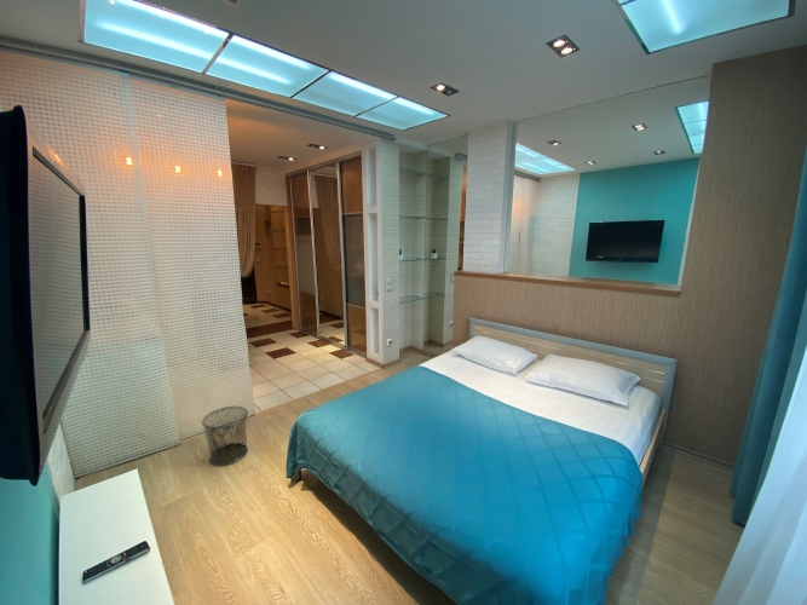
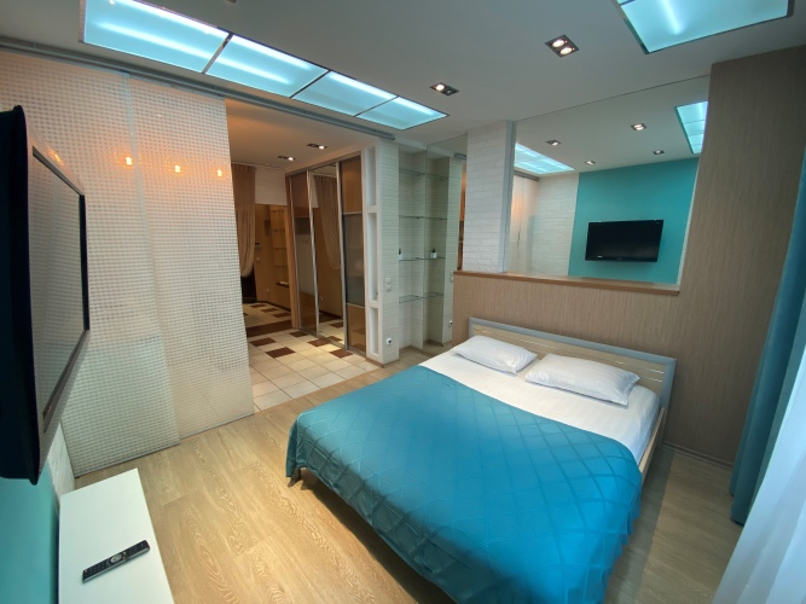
- waste bin (226, 434)
